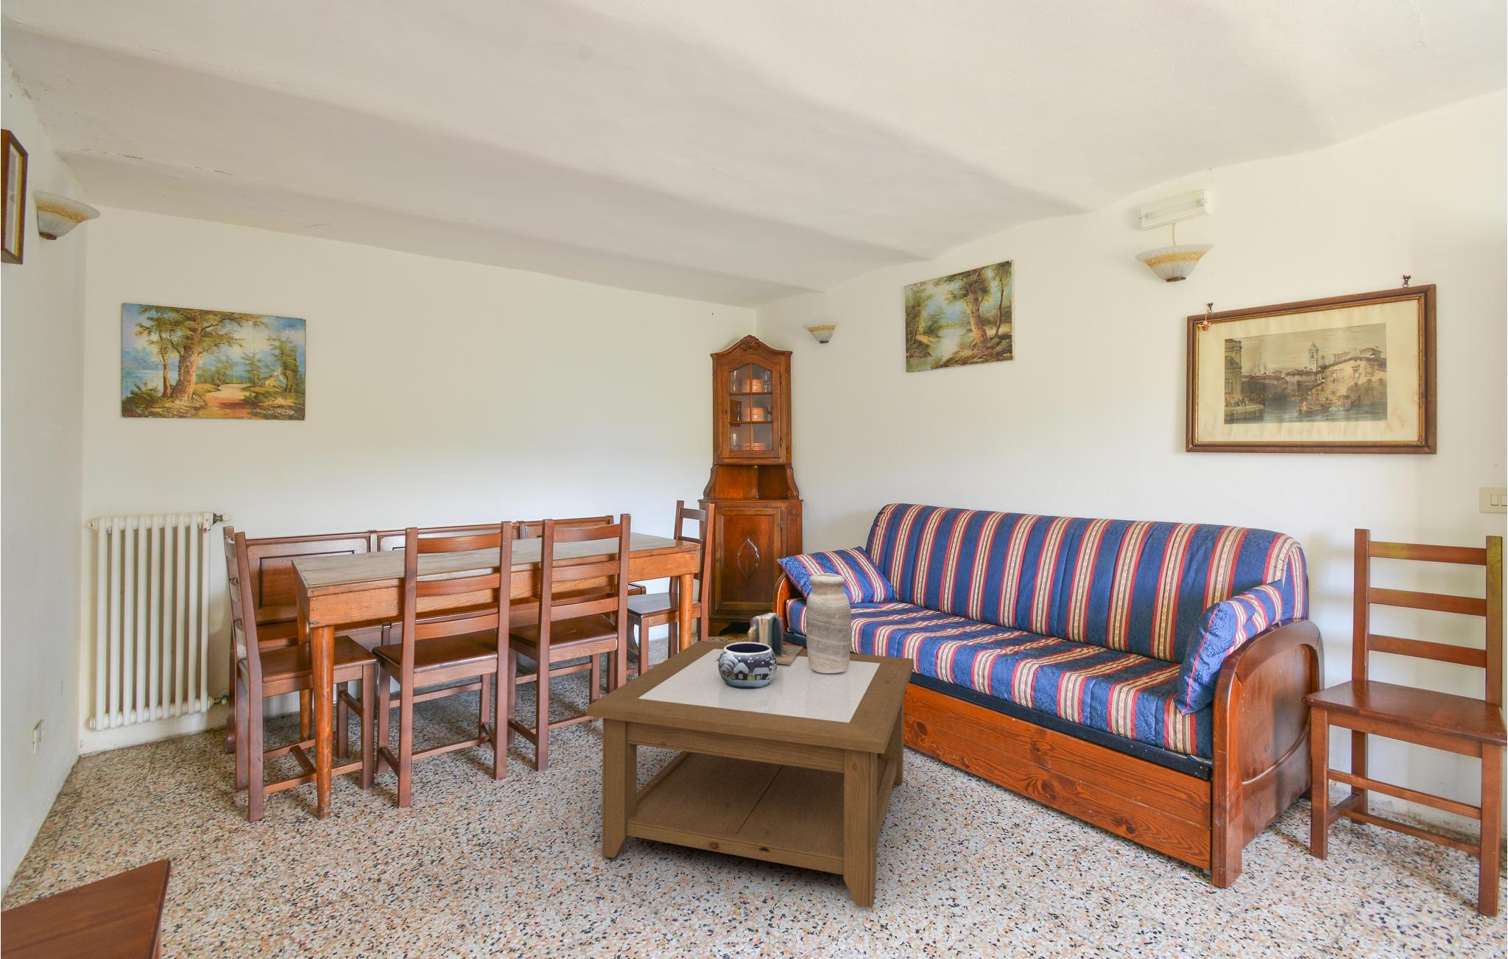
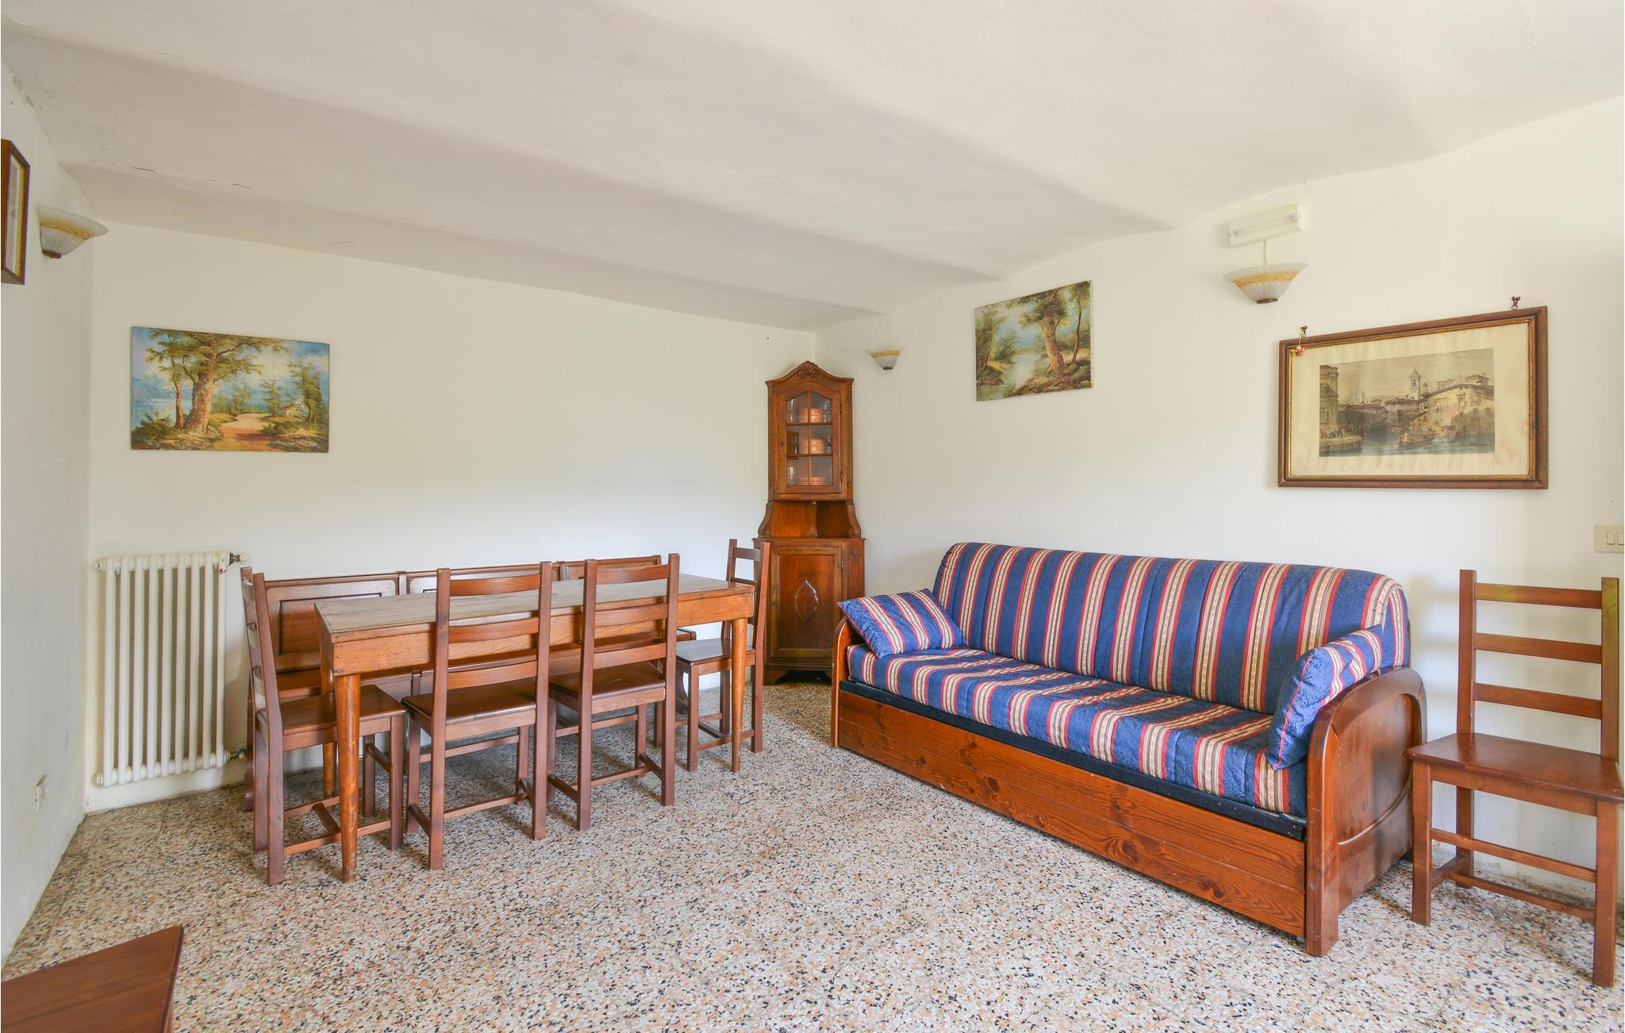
- decorative bowl (747, 664)
- books (761, 633)
- coffee table (769, 747)
- vase (828, 621)
